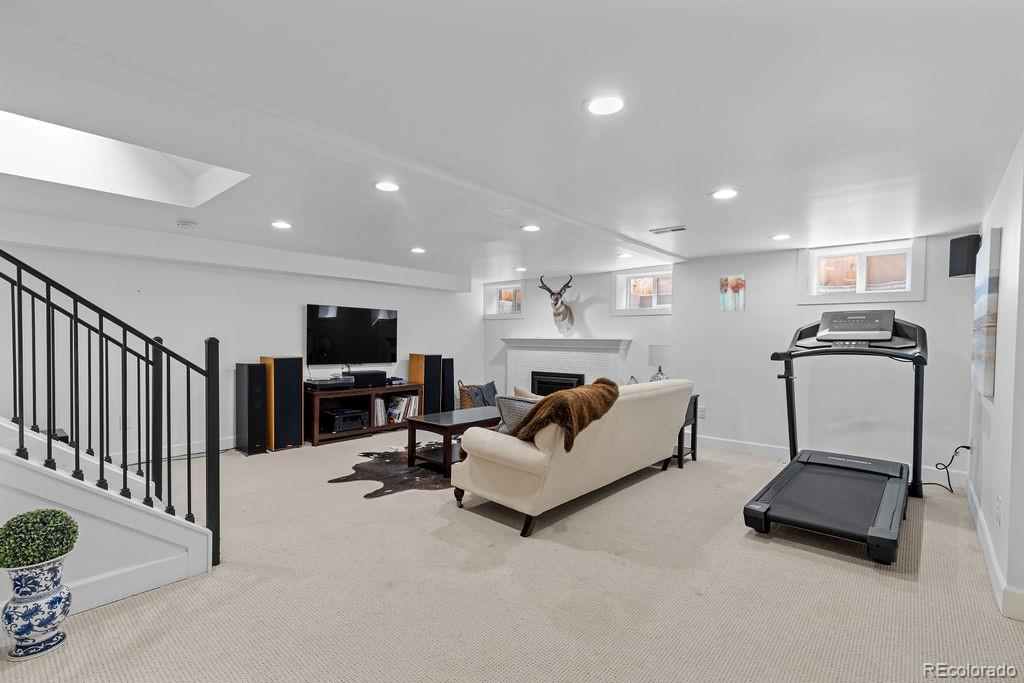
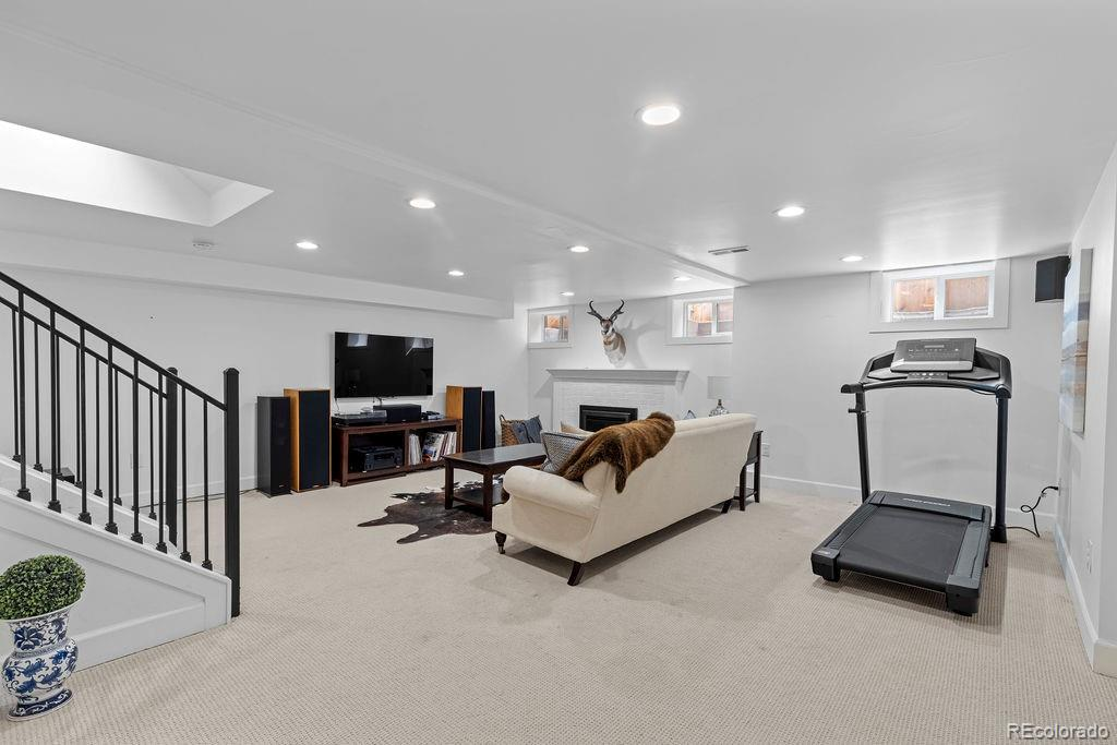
- wall art (732, 293)
